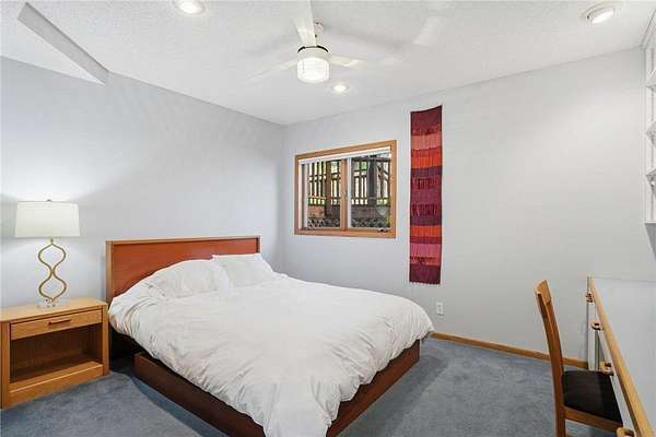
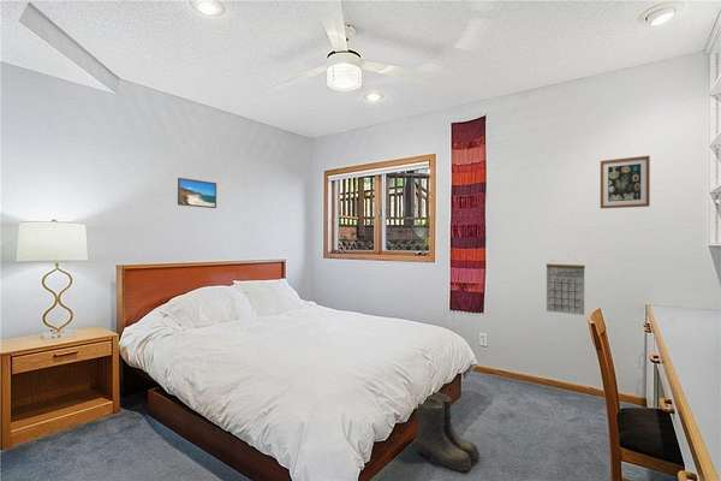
+ boots (446, 428)
+ calendar (565, 283)
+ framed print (197, 192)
+ wall art (624, 183)
